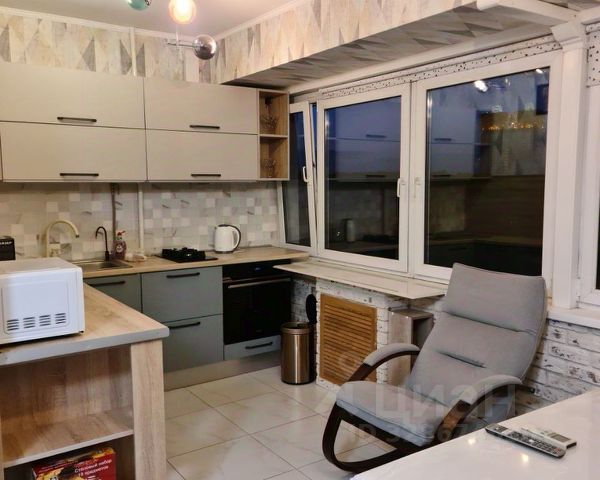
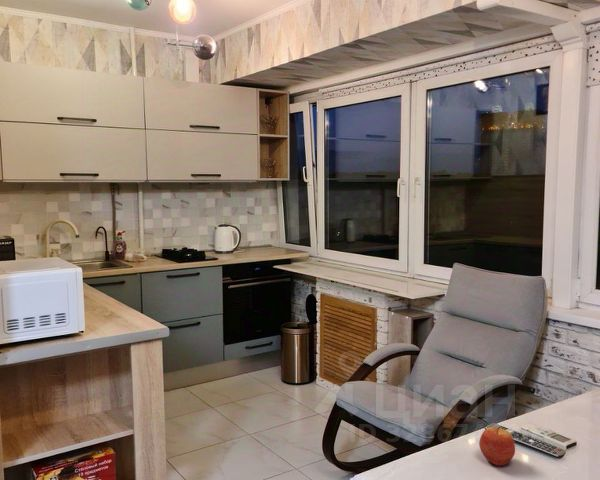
+ apple (497, 443)
